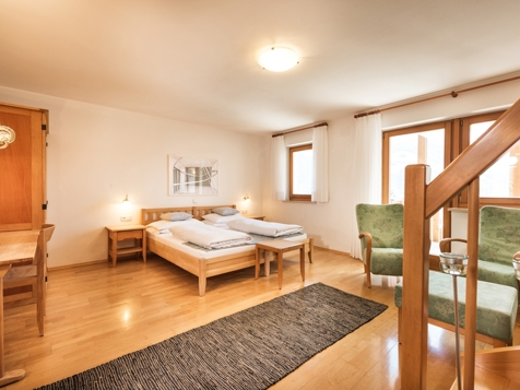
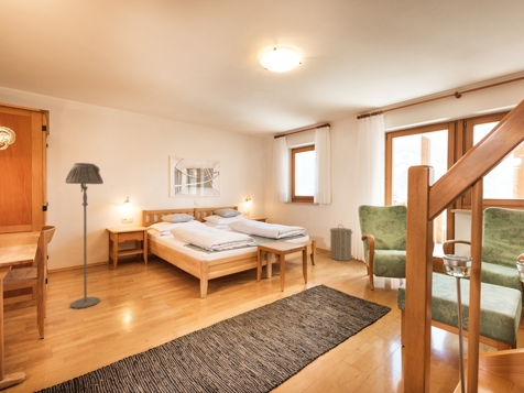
+ laundry hamper (340, 241)
+ floor lamp (85, 233)
